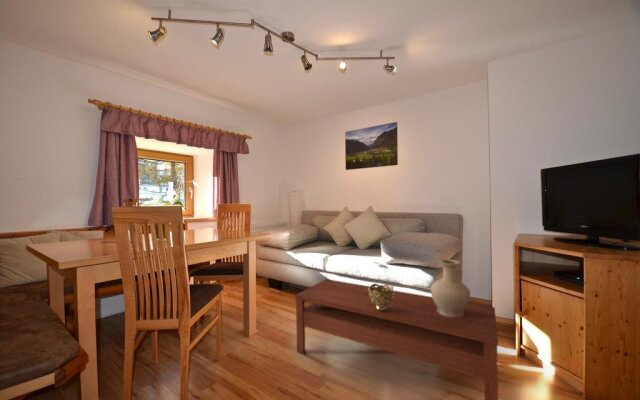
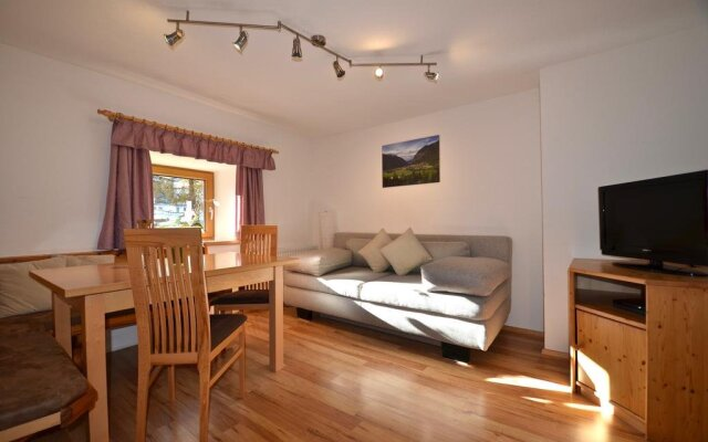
- decorative bowl (381, 297)
- coffee table (388, 331)
- vase (449, 286)
